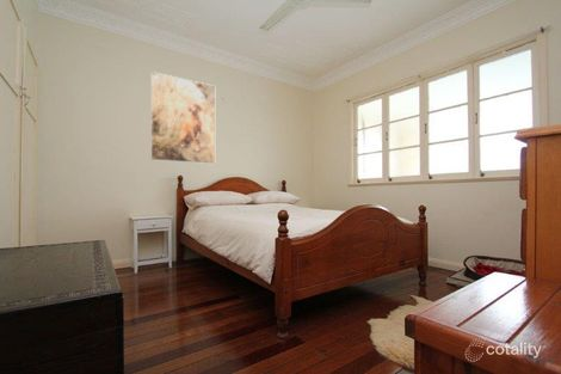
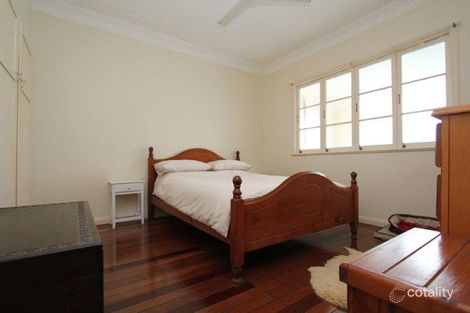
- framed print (184, 121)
